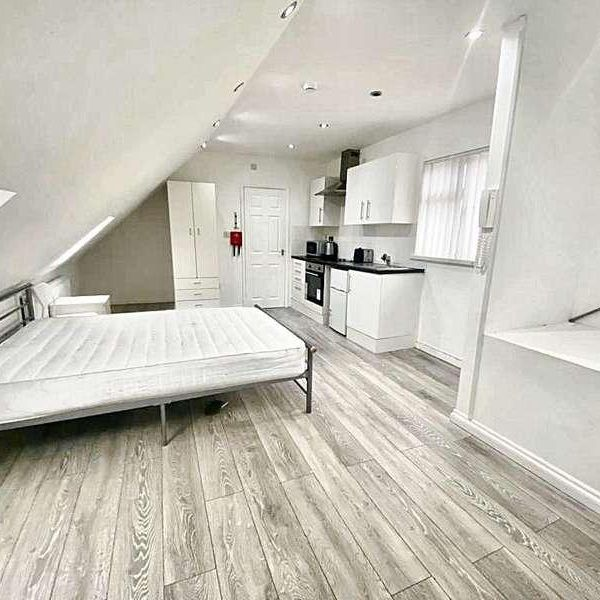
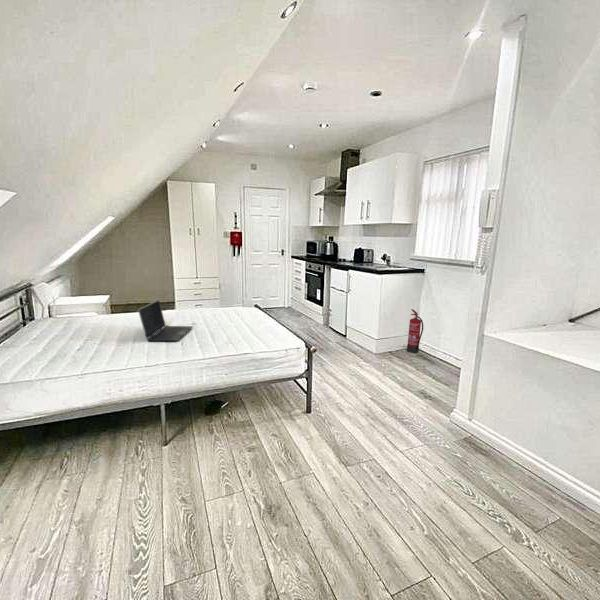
+ laptop computer (164, 320)
+ fire extinguisher (415, 331)
